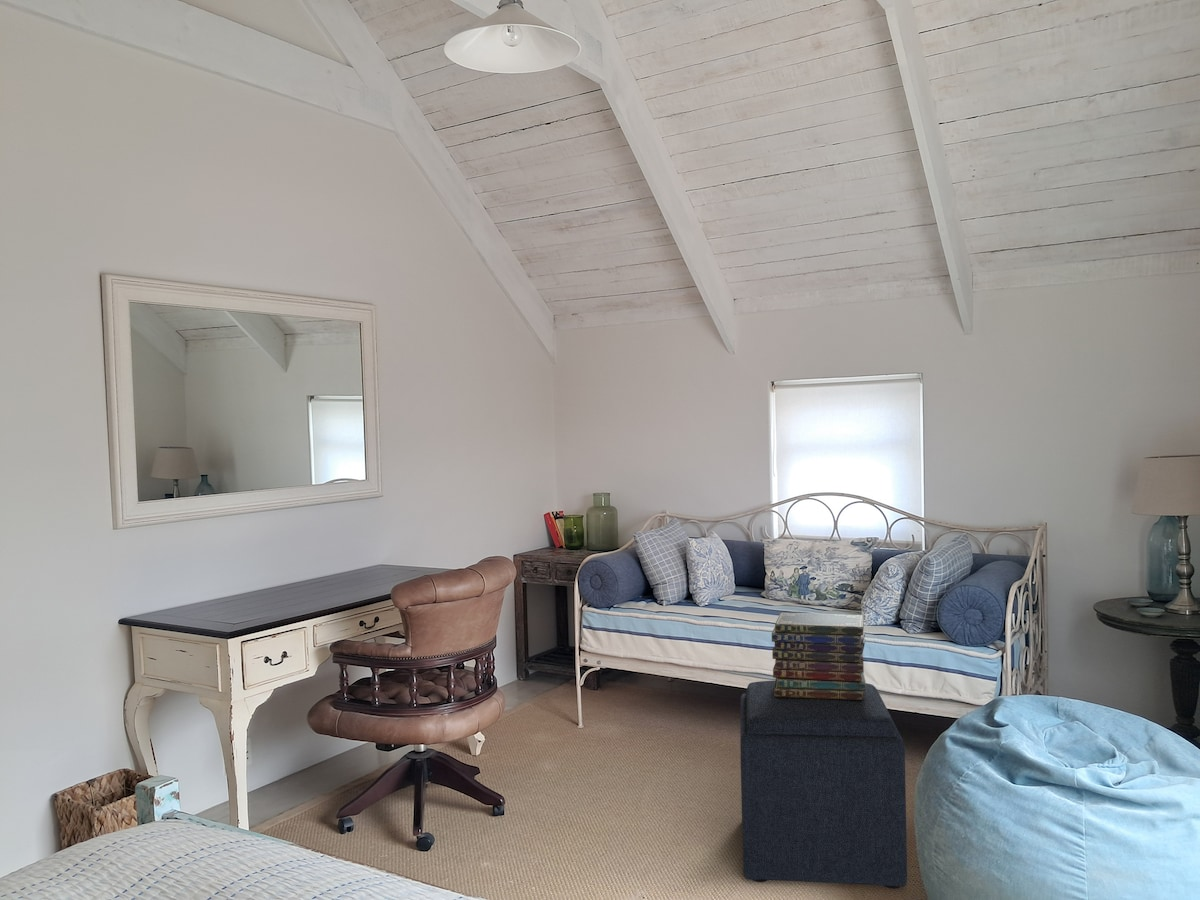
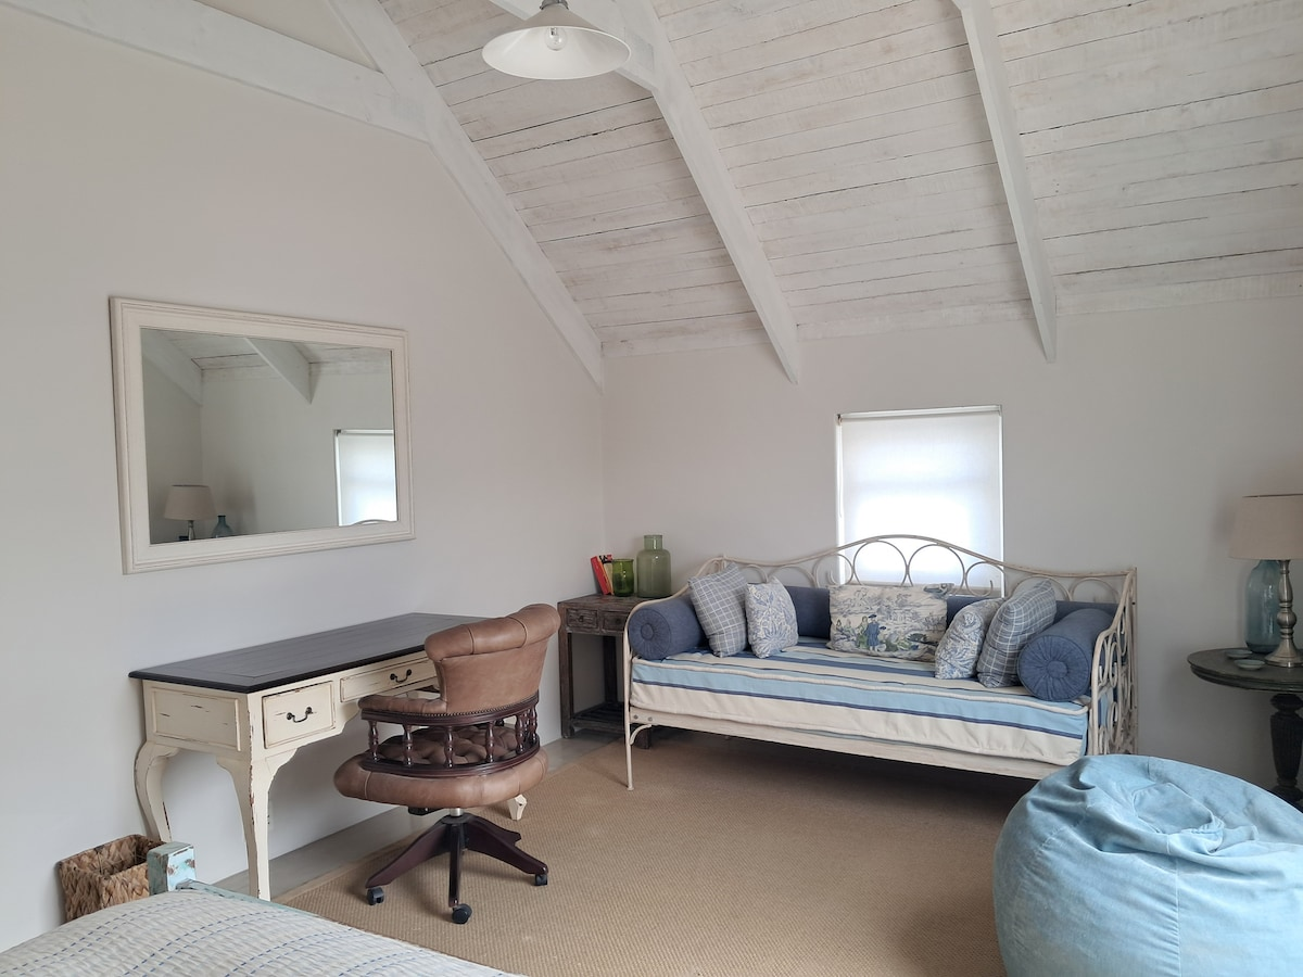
- ottoman (816, 772)
- book stack (819, 654)
